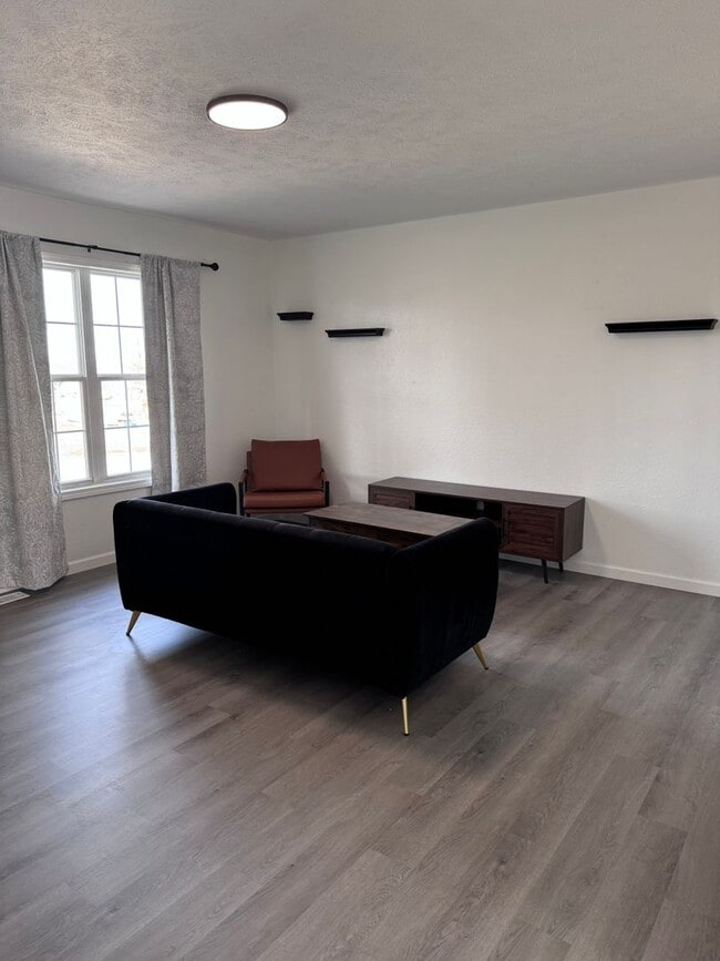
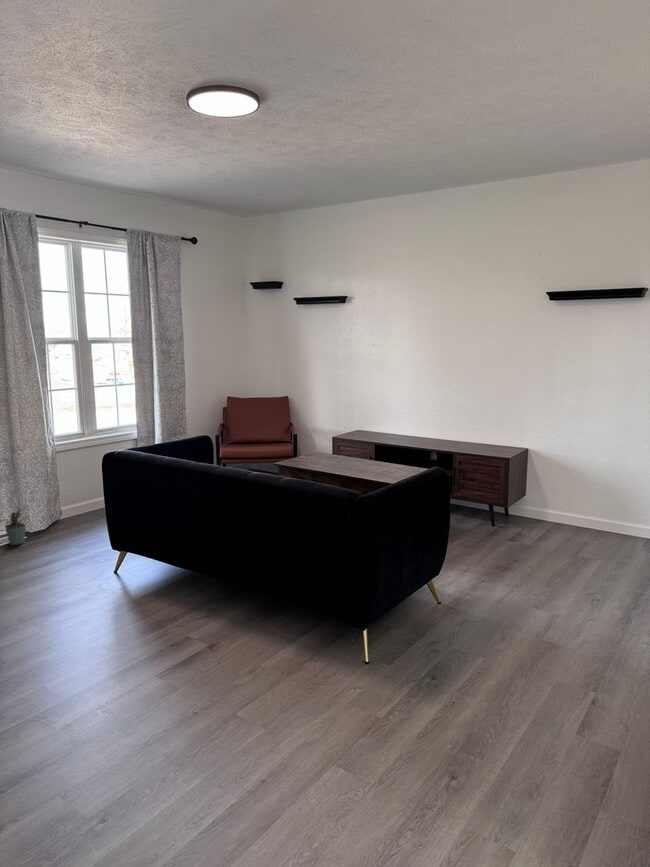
+ potted plant (15, 526)
